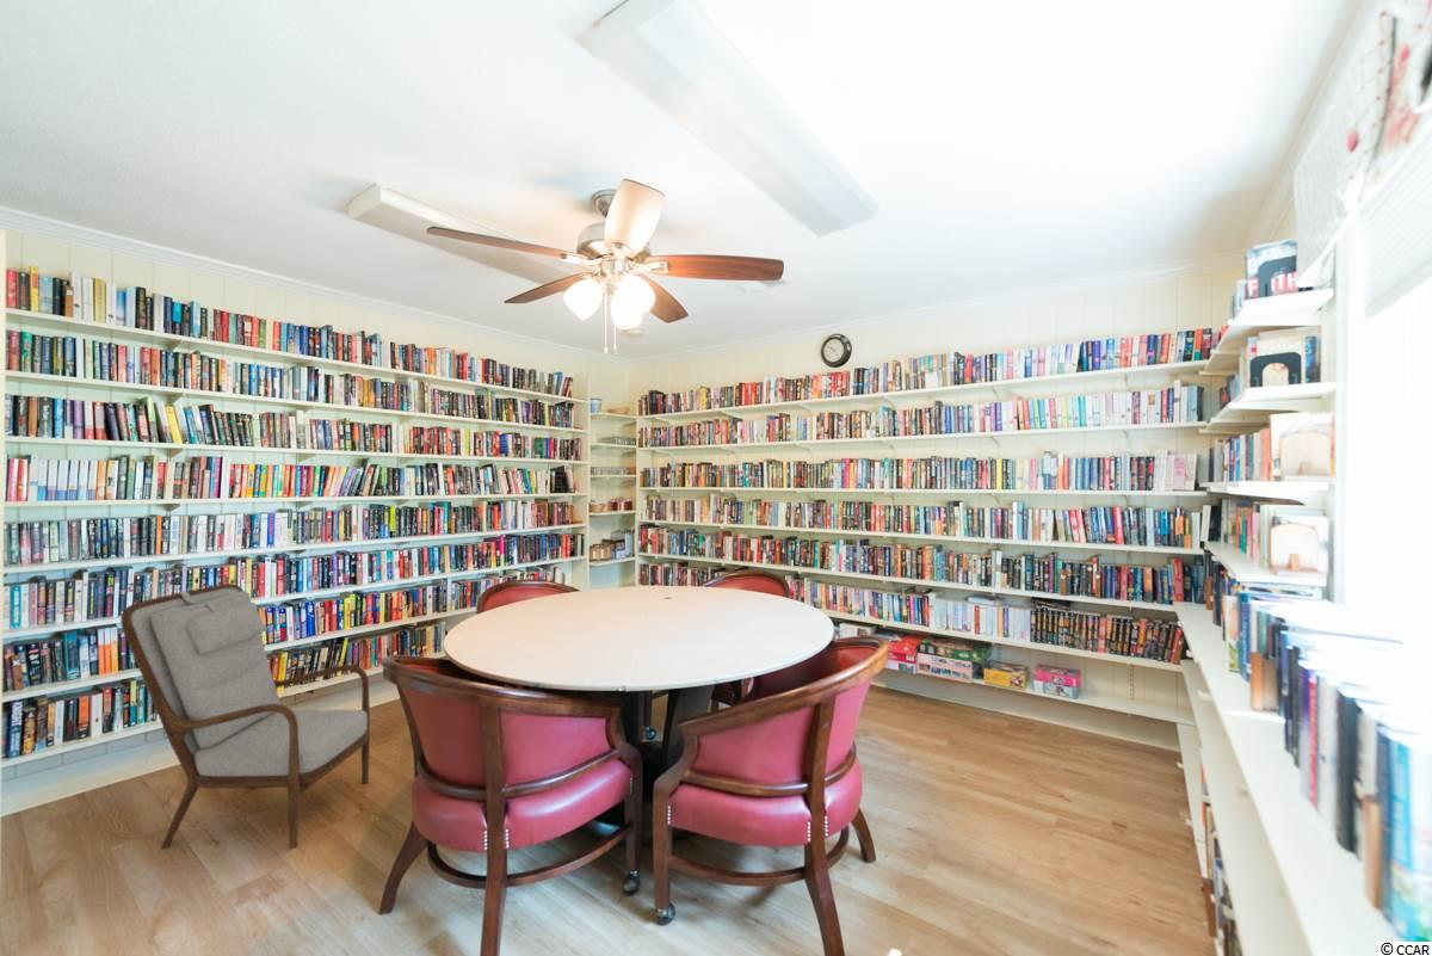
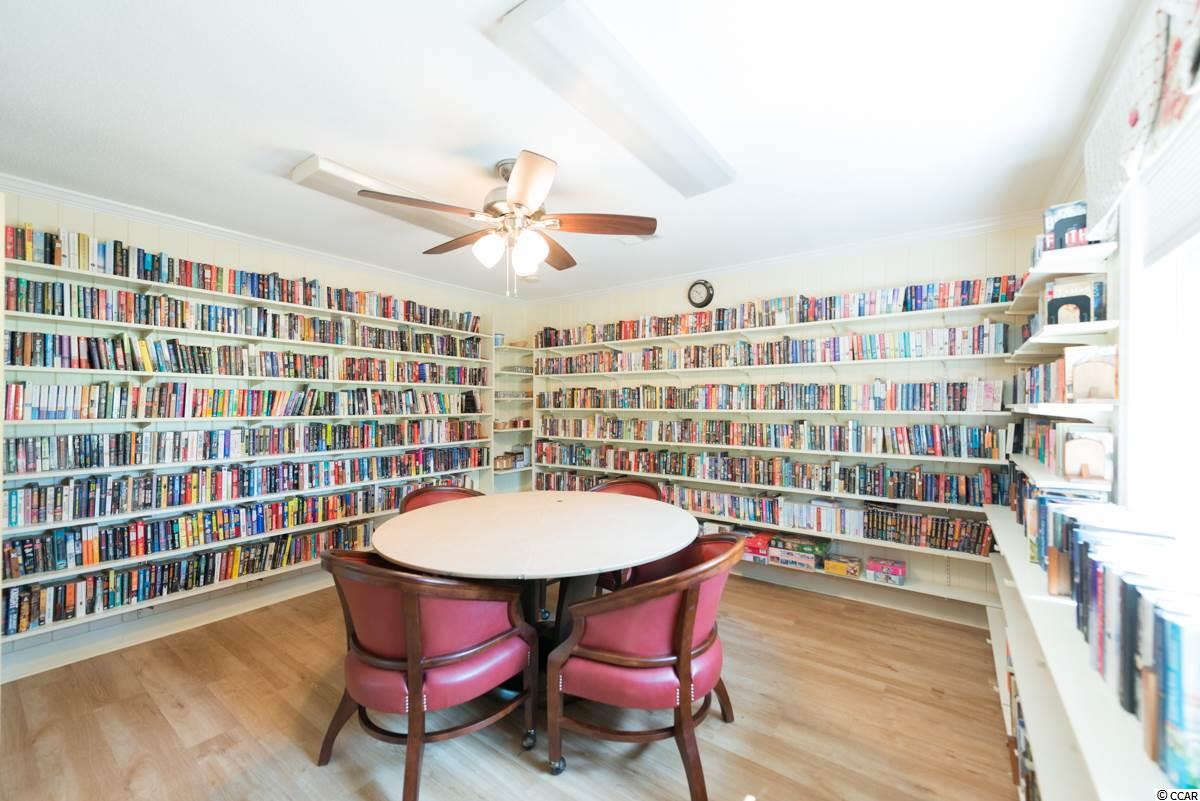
- armchair (261, 702)
